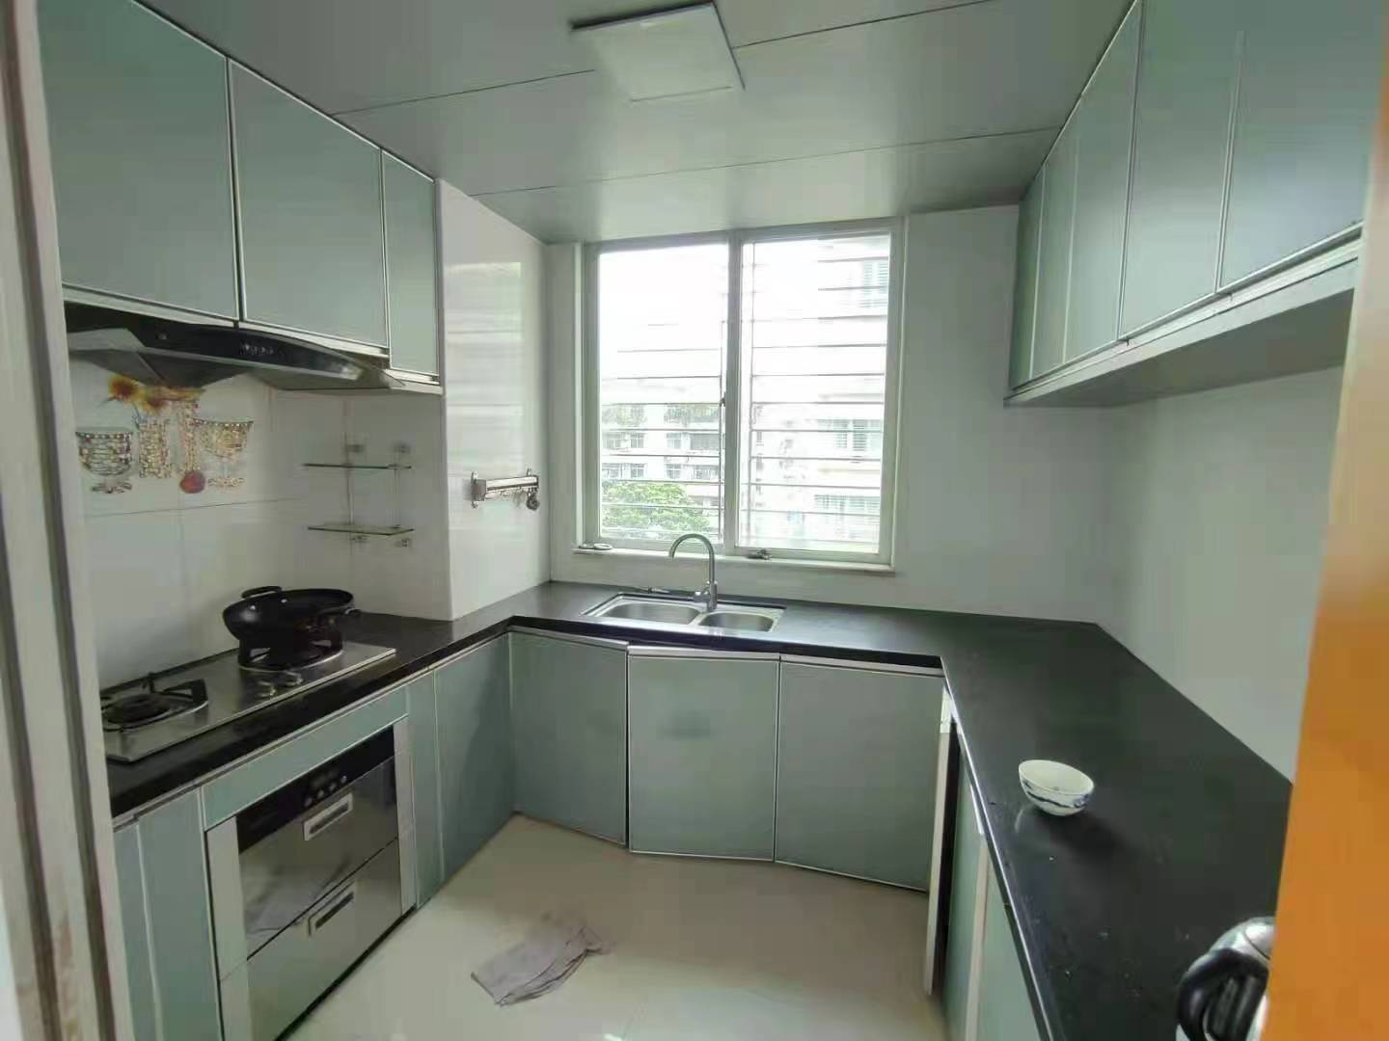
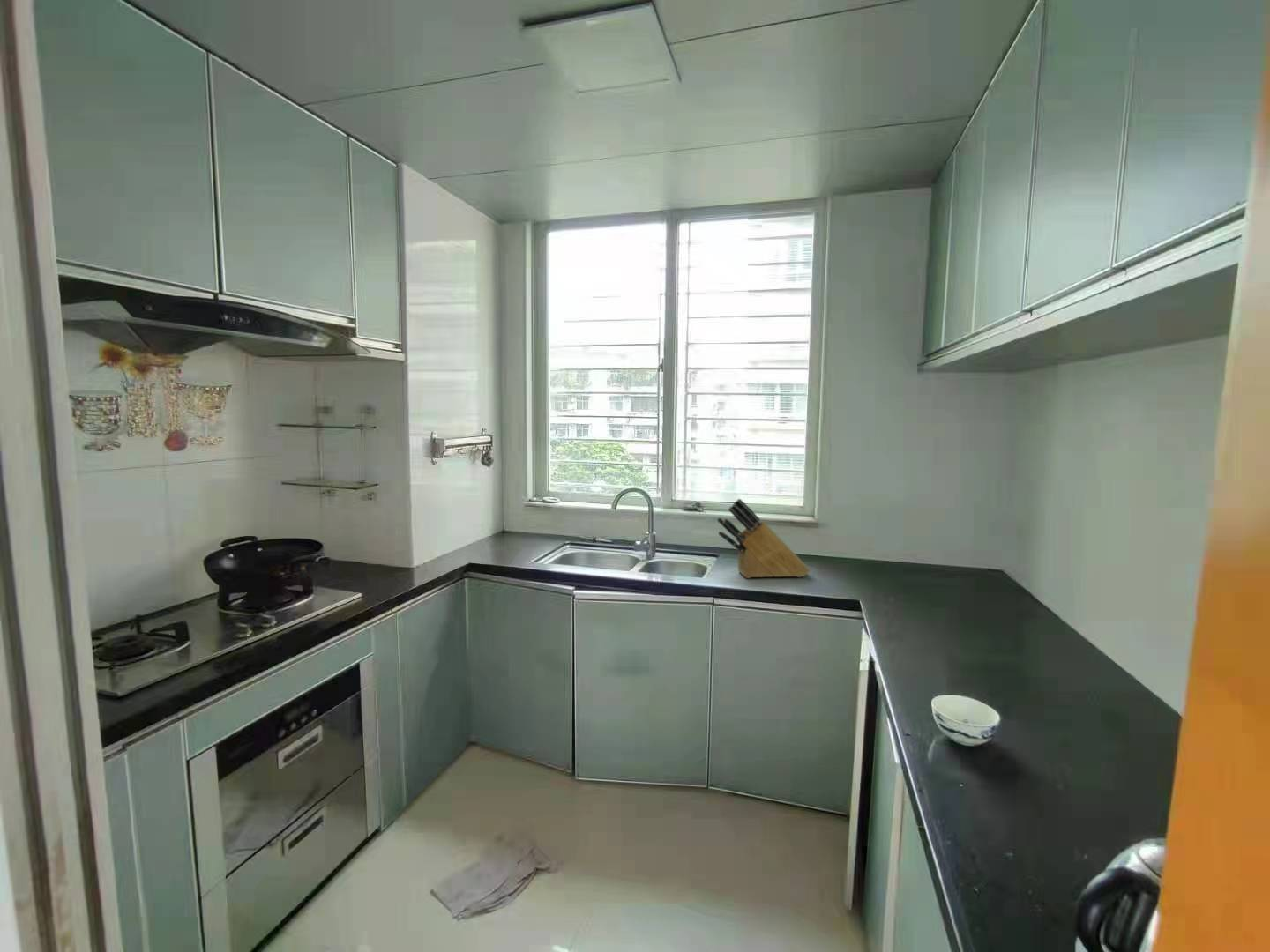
+ knife block (762, 536)
